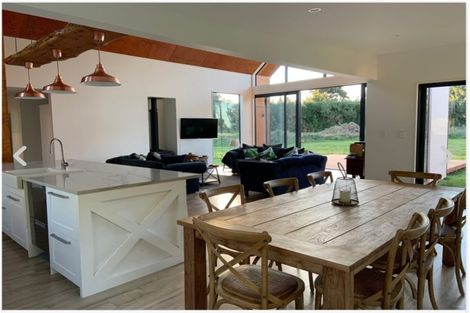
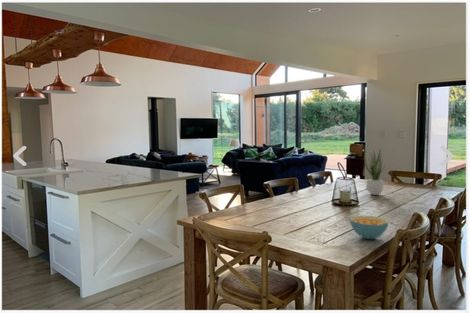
+ potted plant (373, 171)
+ cereal bowl (368, 228)
